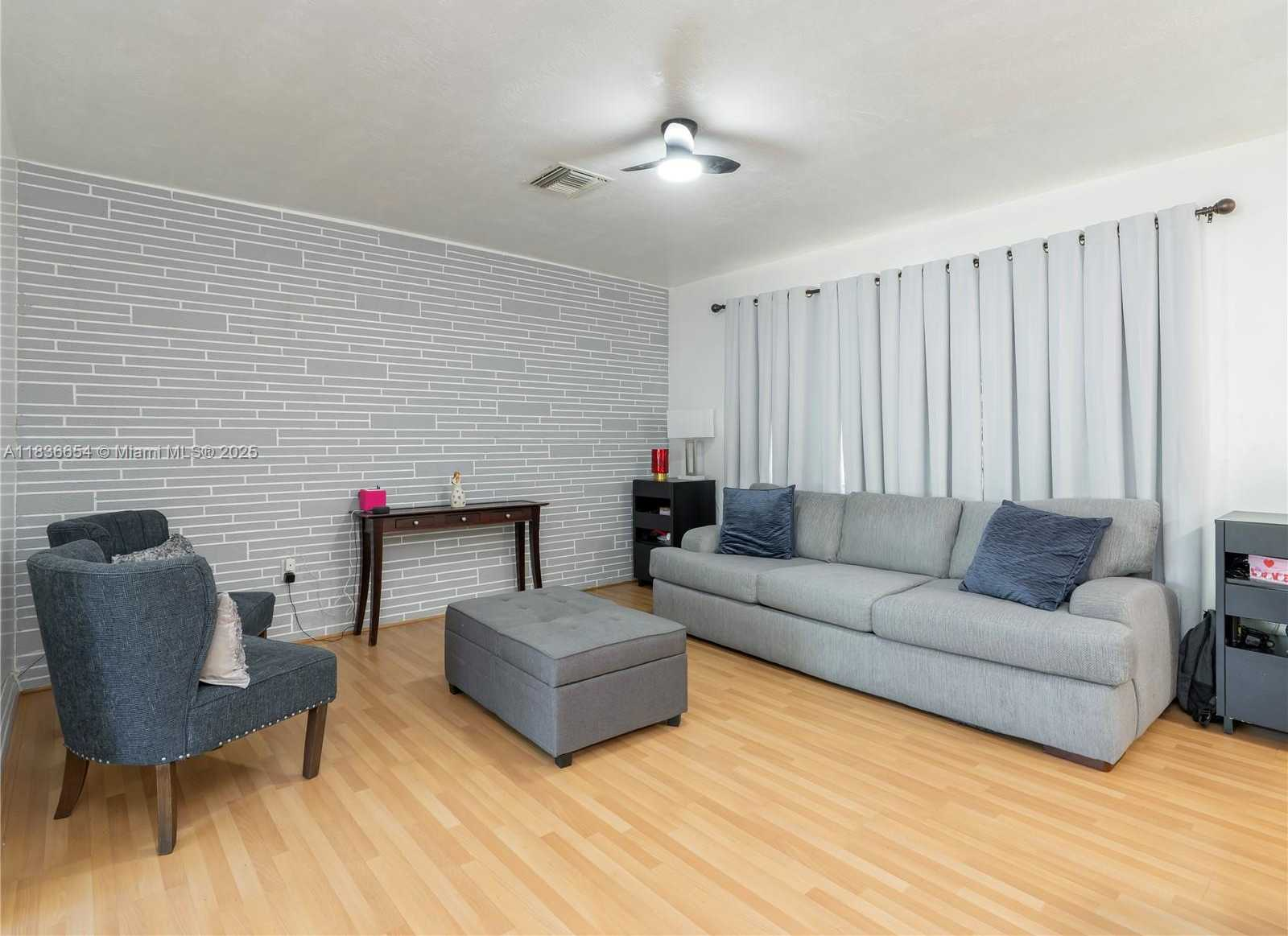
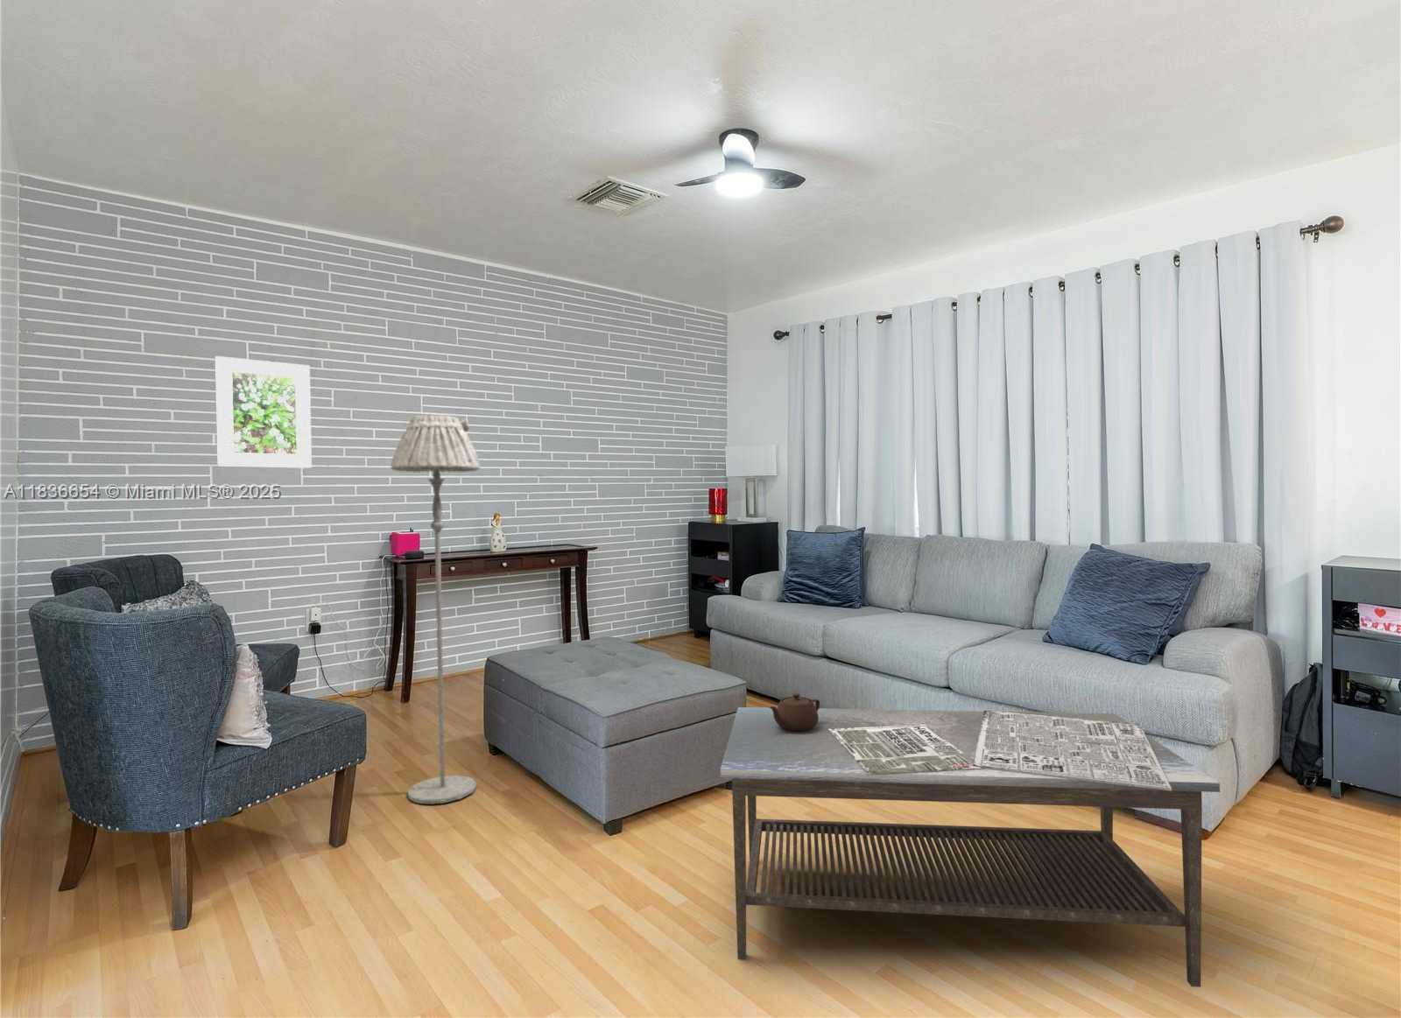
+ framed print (264, 414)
+ coffee table (944, 800)
+ floor lamp (438, 604)
